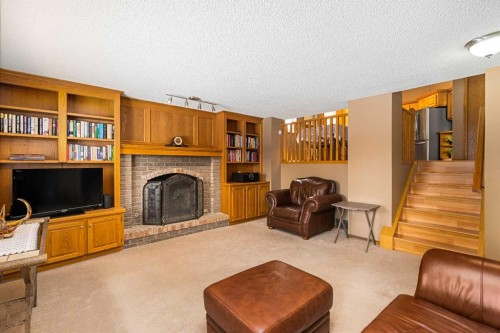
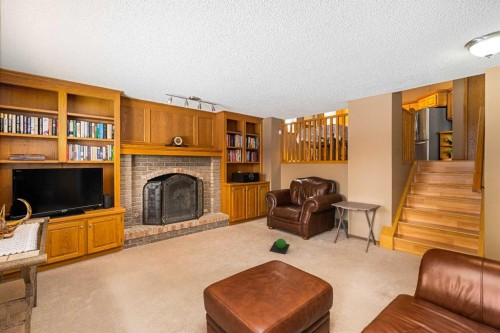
+ ball (280, 244)
